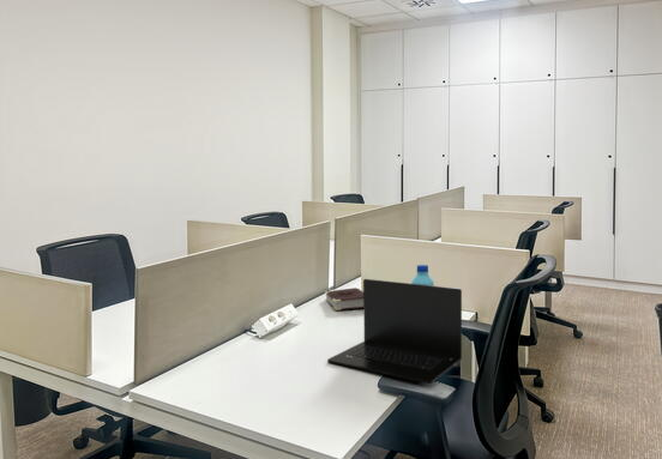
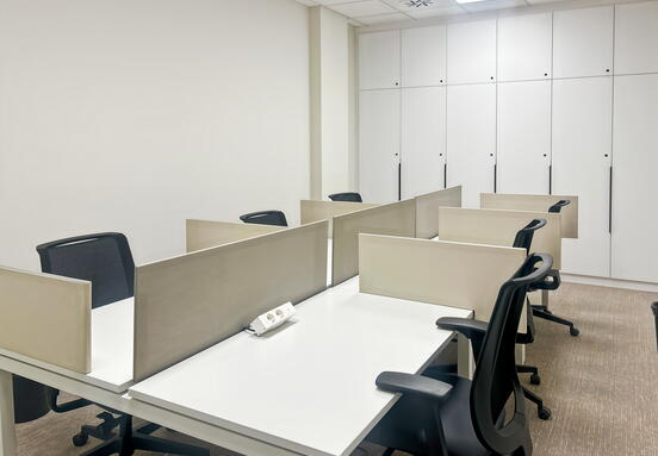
- book (348, 297)
- water bottle (422, 284)
- laptop (393, 325)
